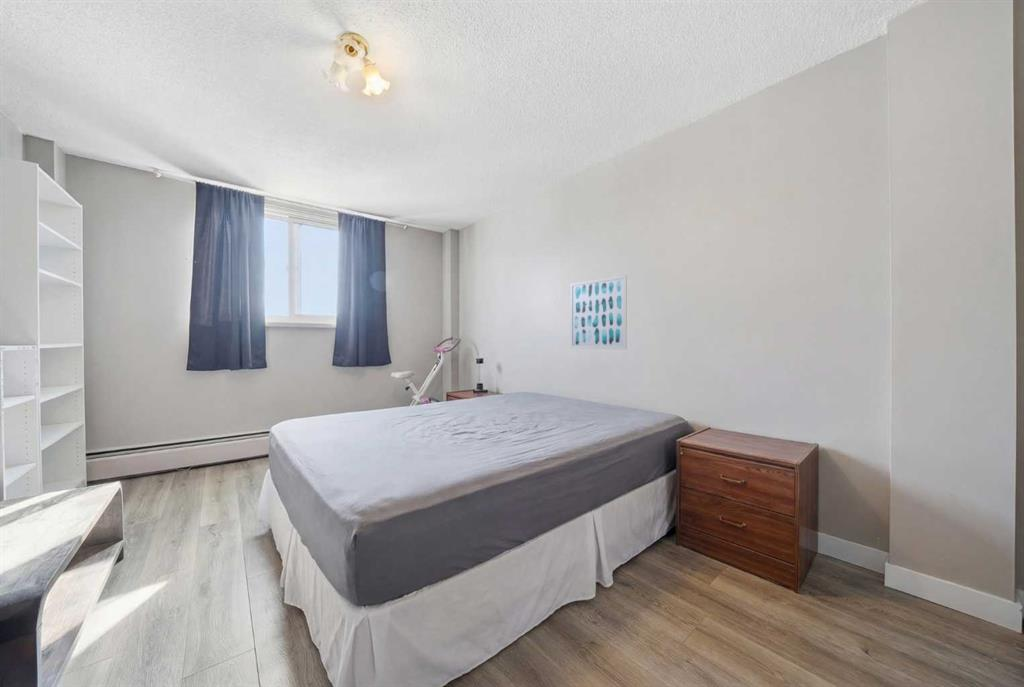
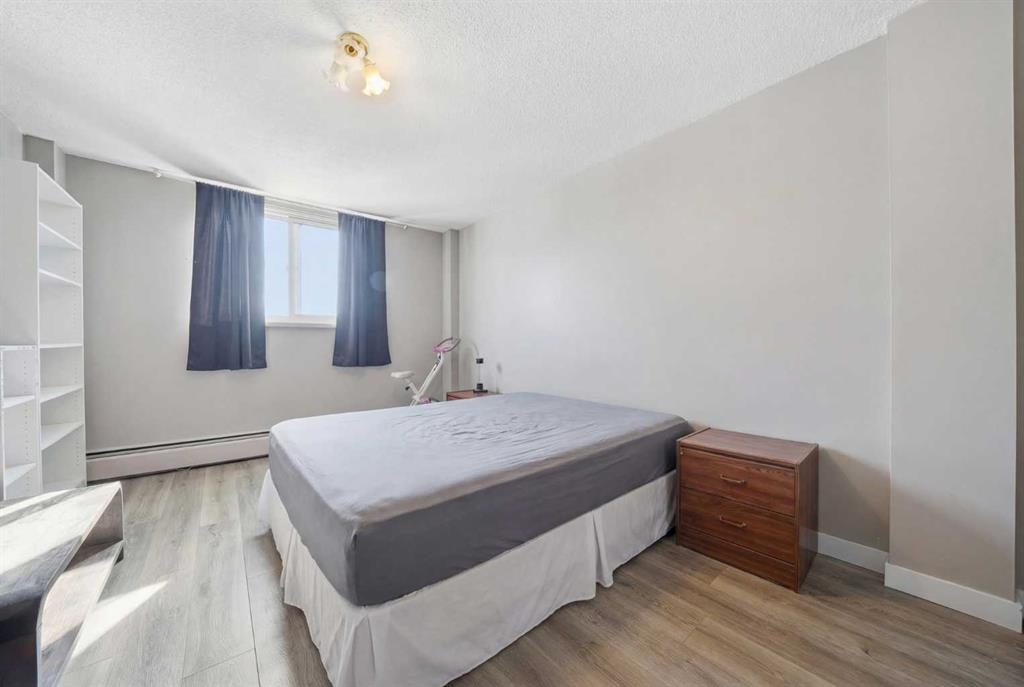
- wall art (596, 314)
